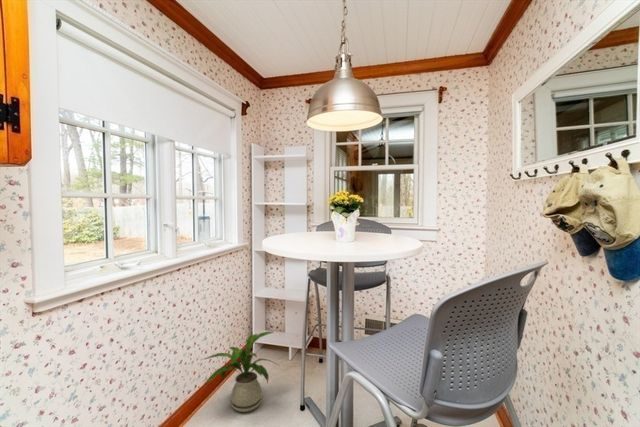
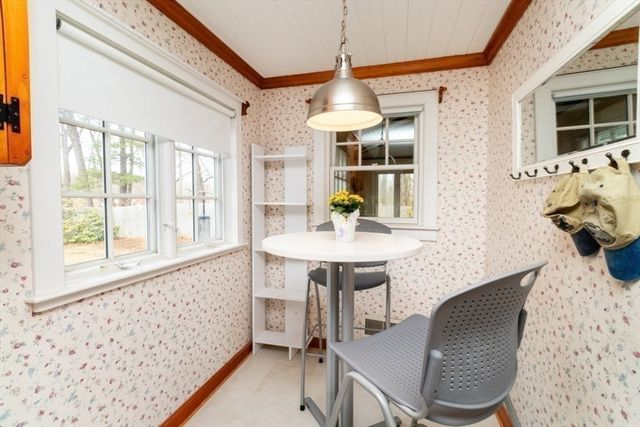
- house plant (240, 366)
